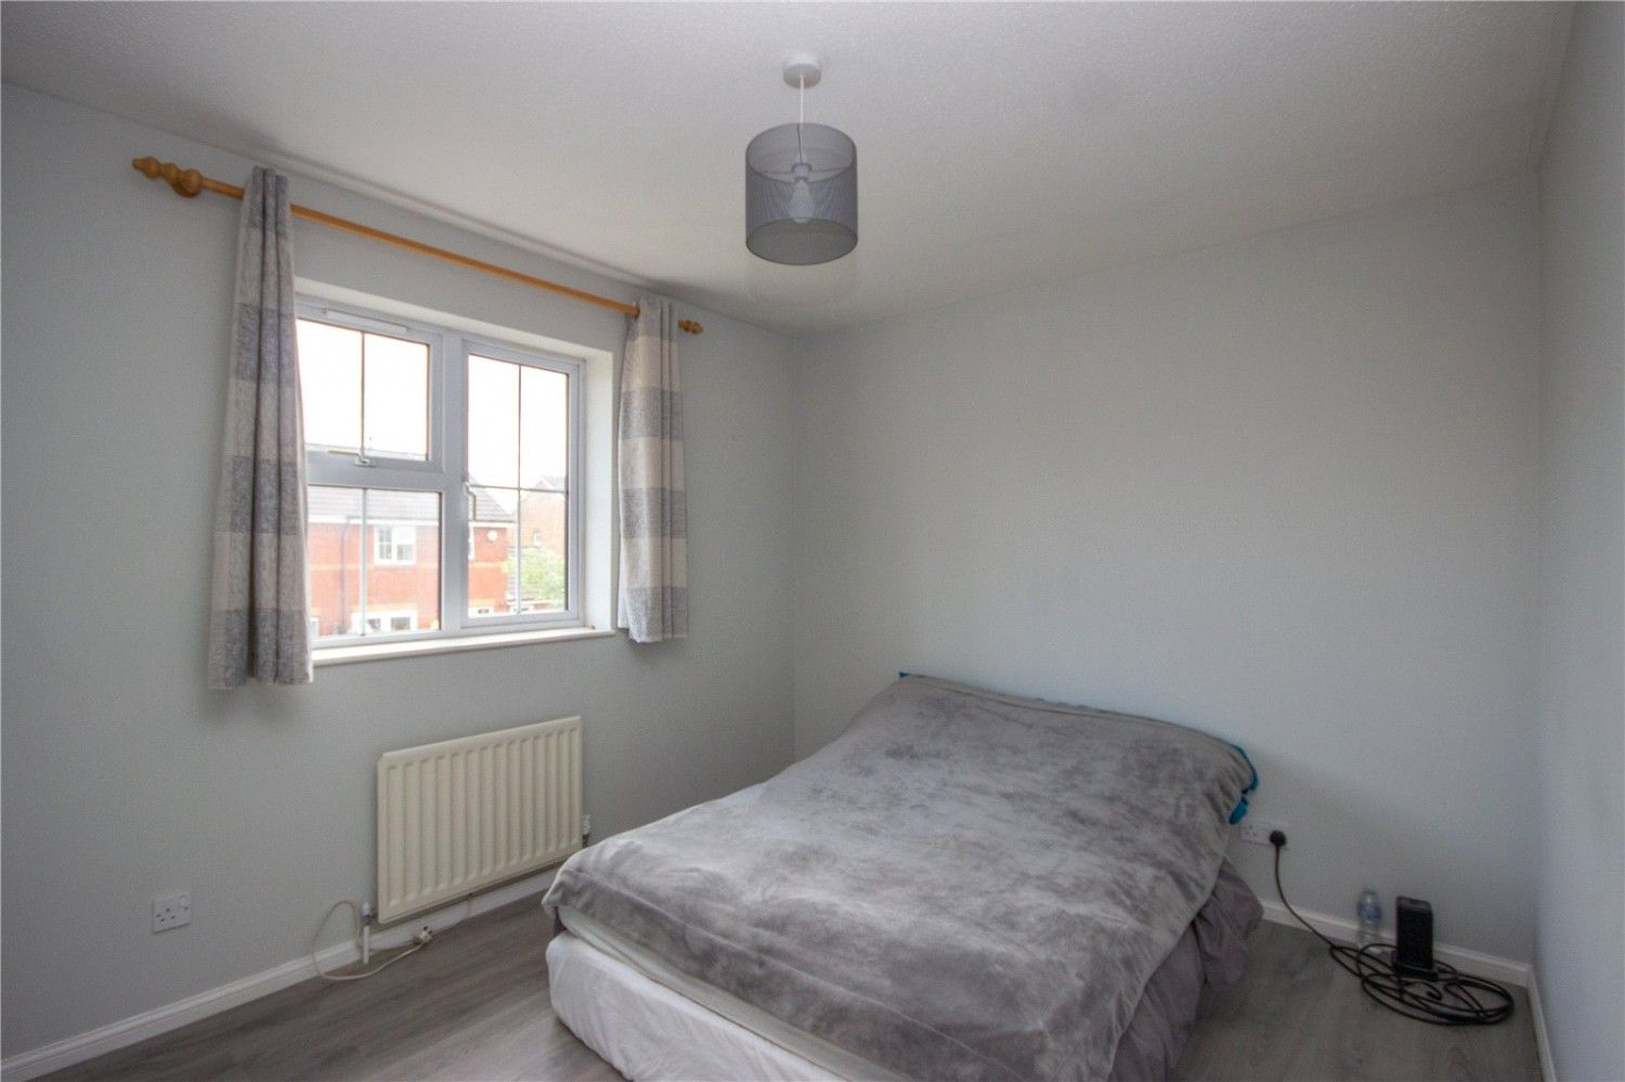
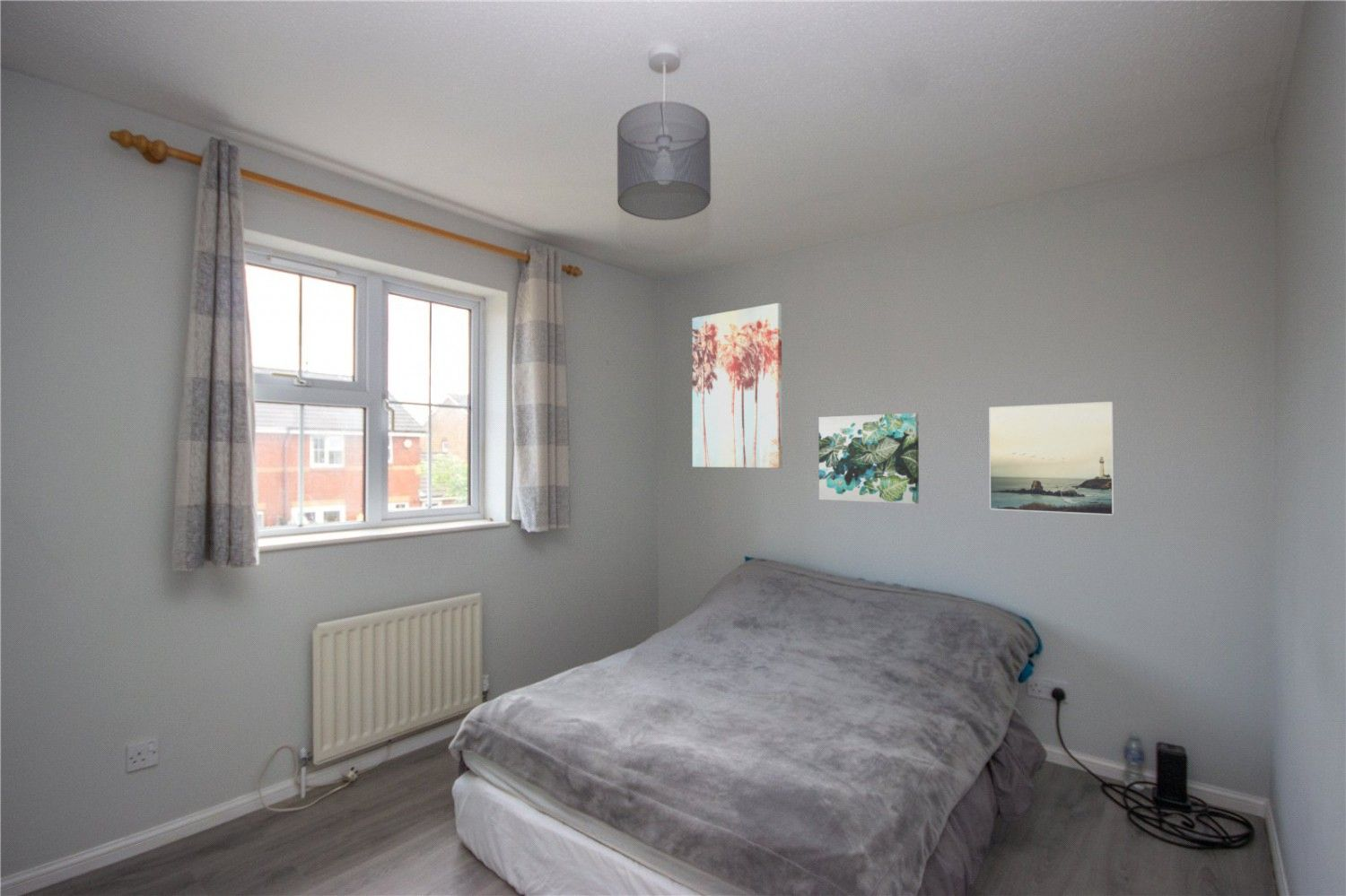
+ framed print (1048, 457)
+ wall art (734, 388)
+ wall art (866, 458)
